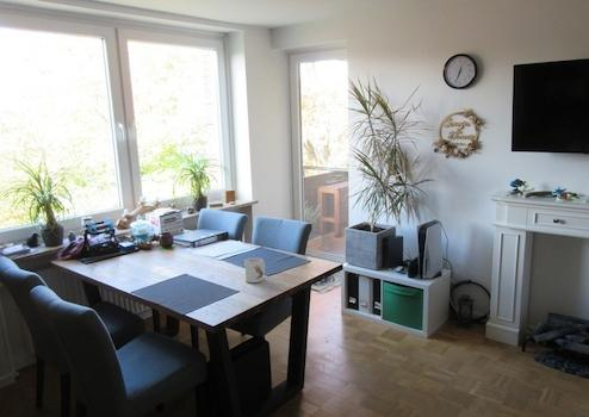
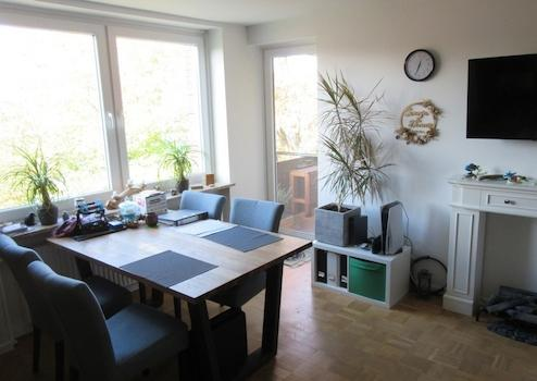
- mug (256, 268)
